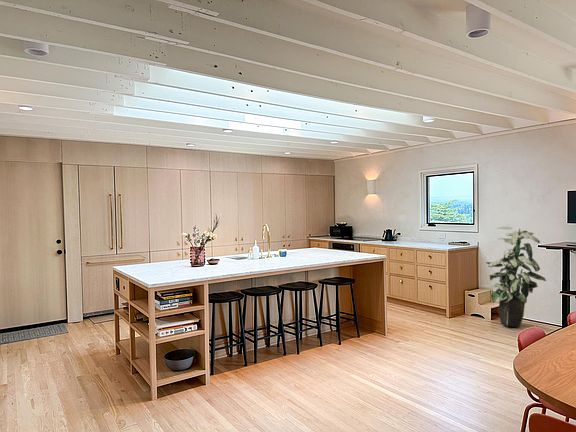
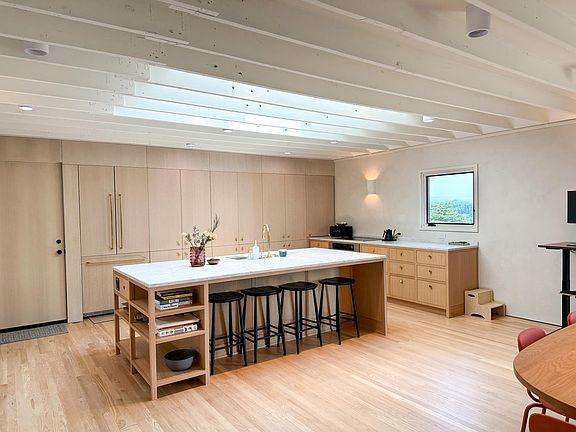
- indoor plant (511, 275)
